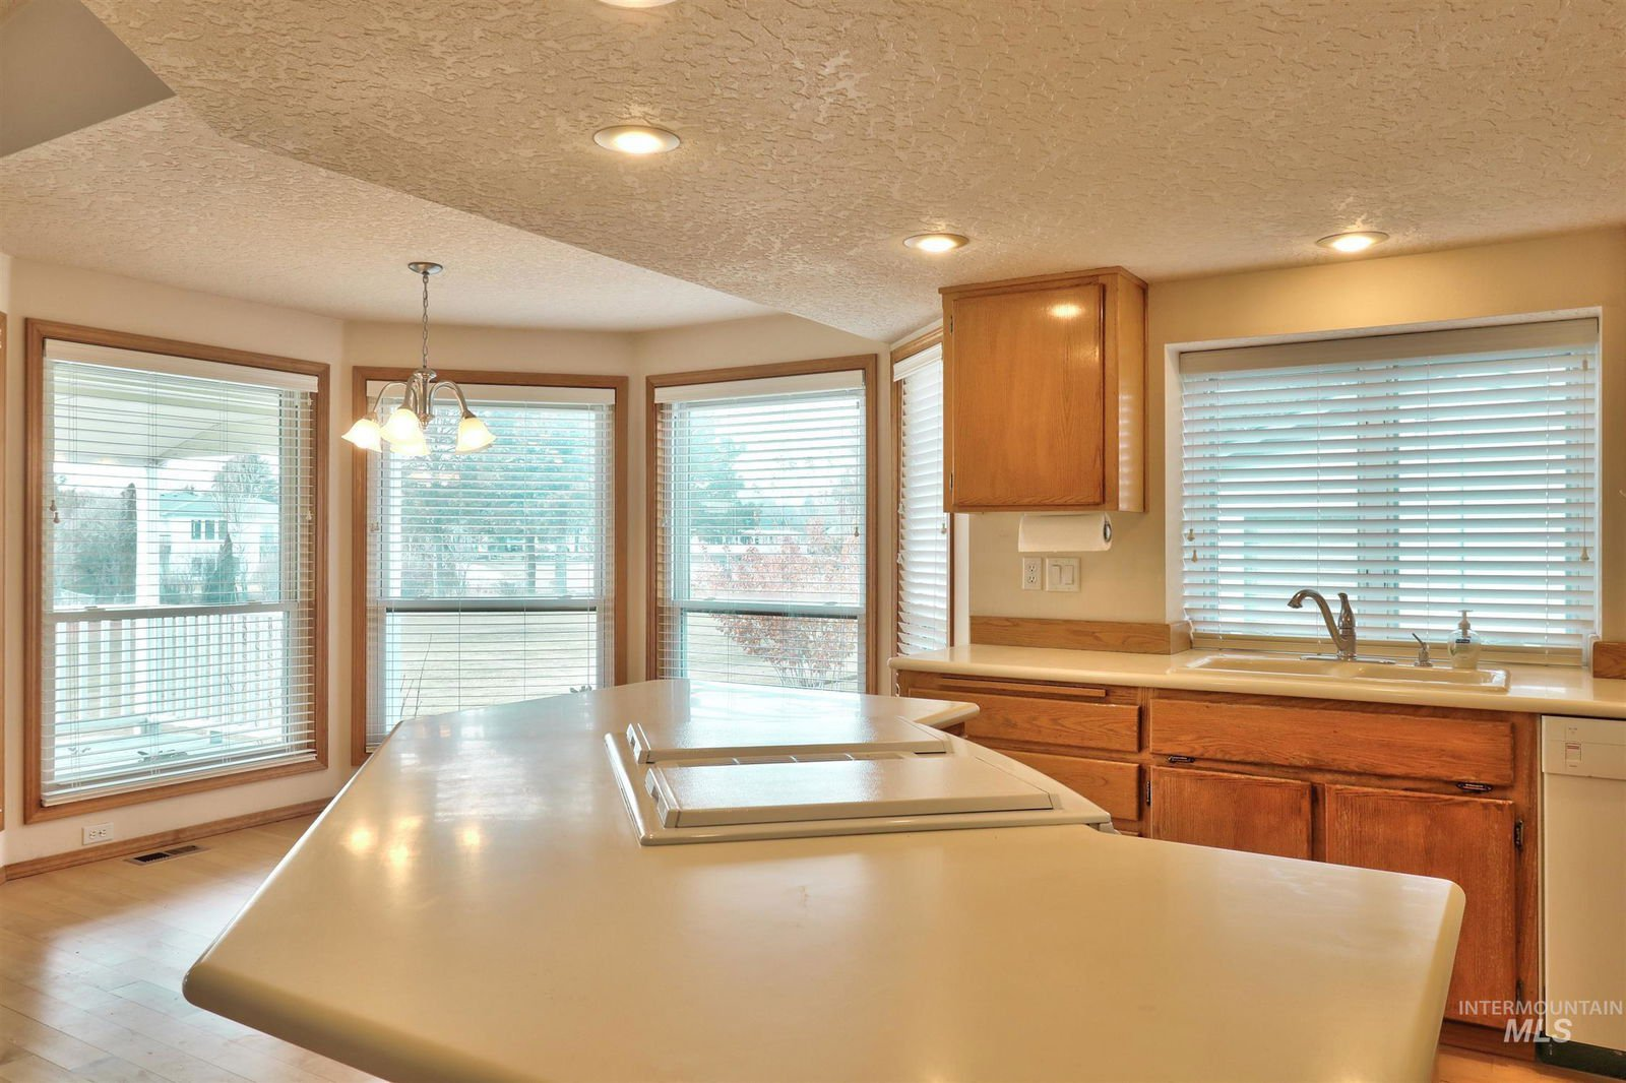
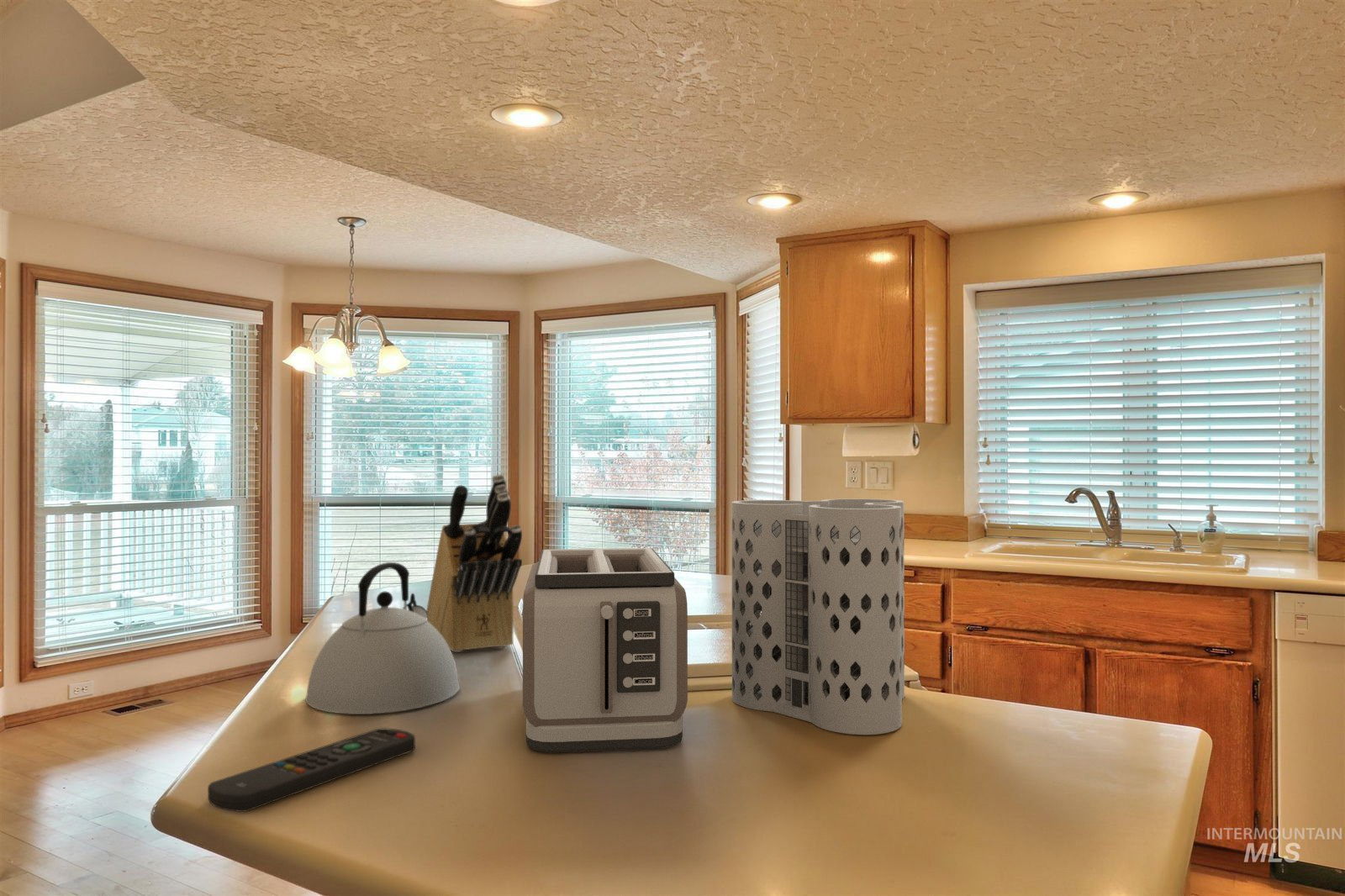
+ knife block (472, 557)
+ utensil holder (836, 605)
+ kettle (386, 627)
+ toaster (601, 637)
+ remote control (319, 764)
